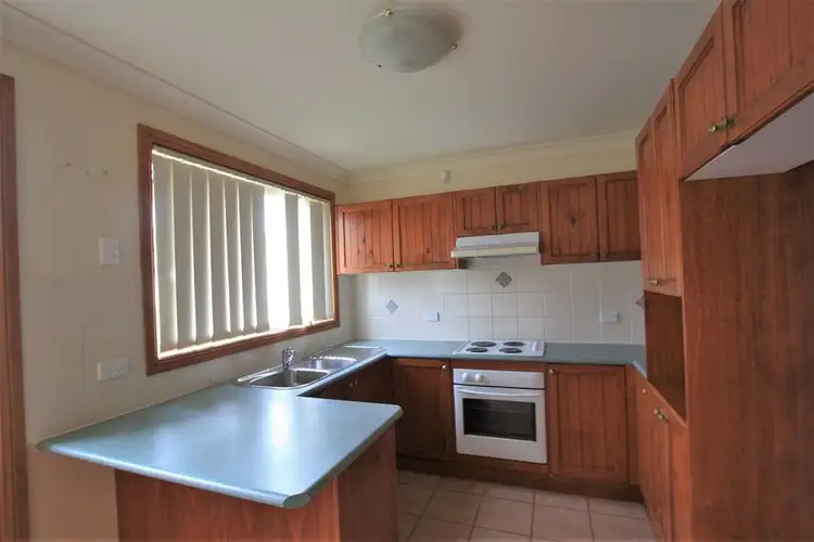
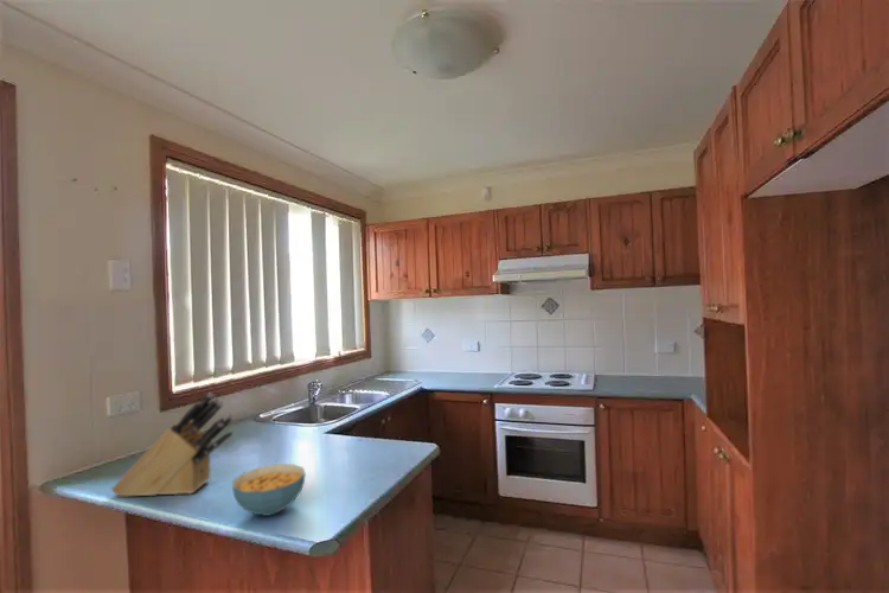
+ knife block (175, 441)
+ cereal bowl (269, 493)
